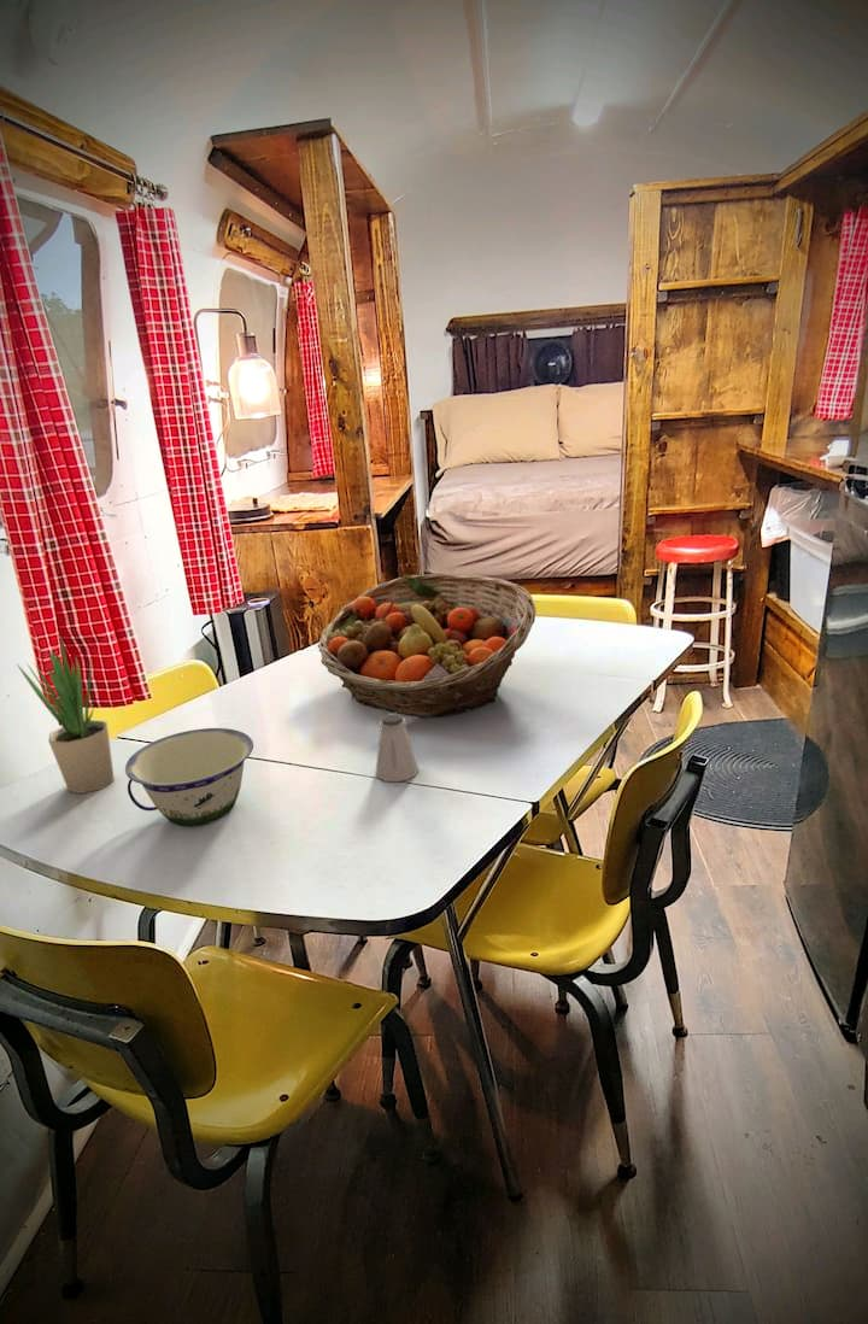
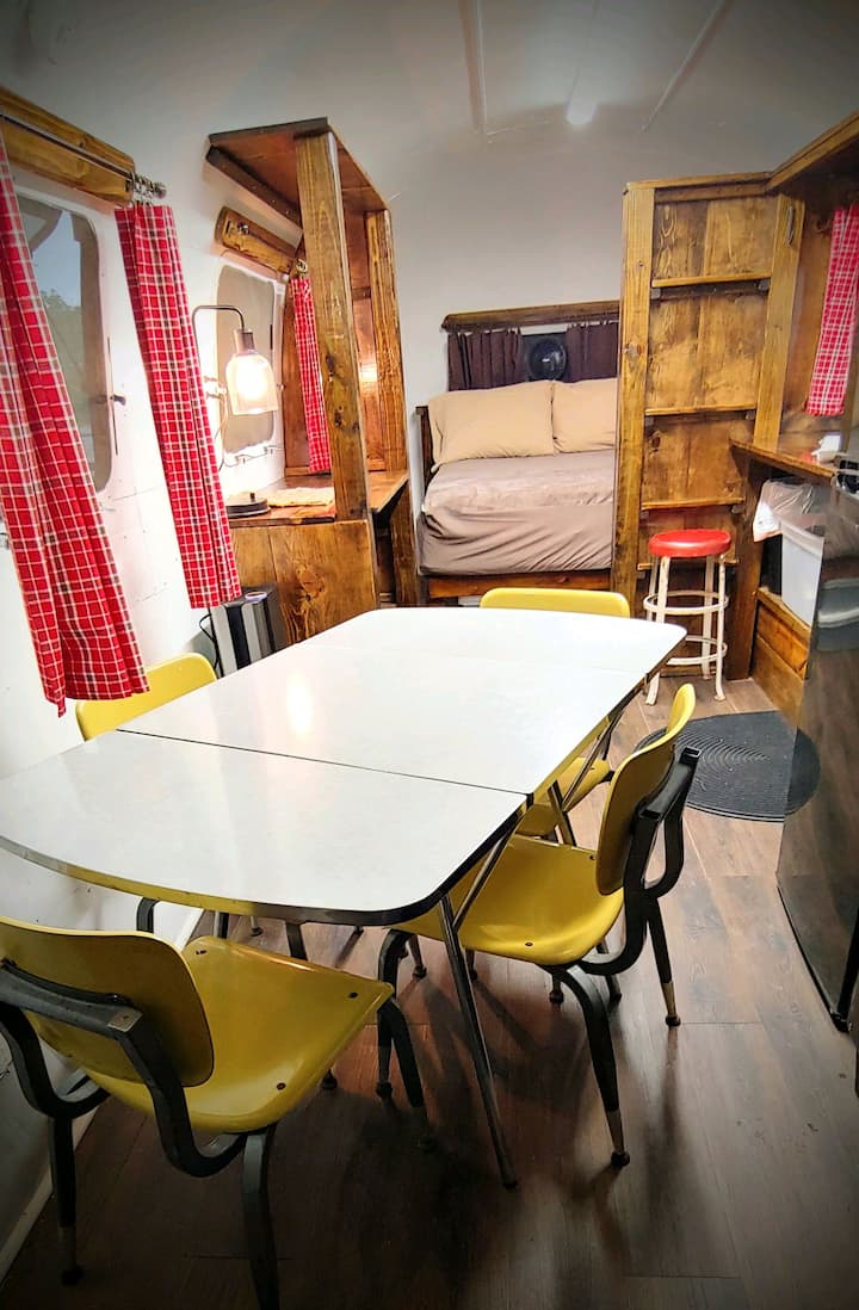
- bowl (193, 783)
- fruit basket (424, 640)
- potted plant (68, 709)
- saltshaker (394, 744)
